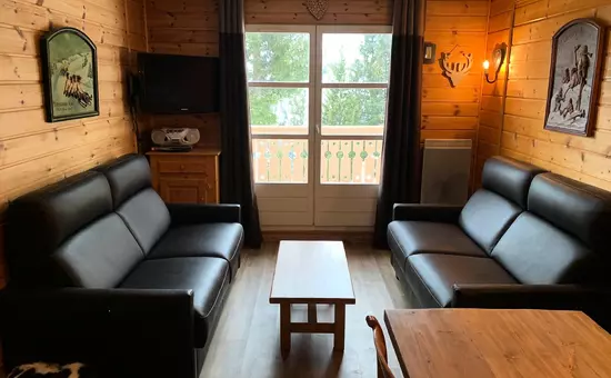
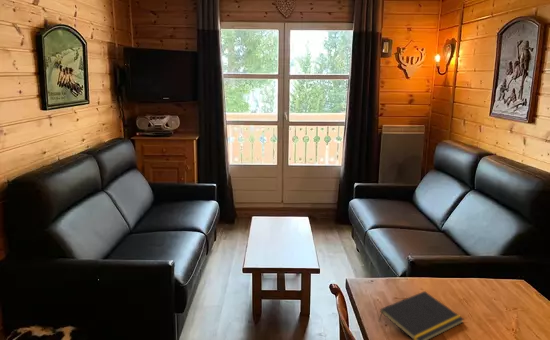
+ notepad (422, 315)
